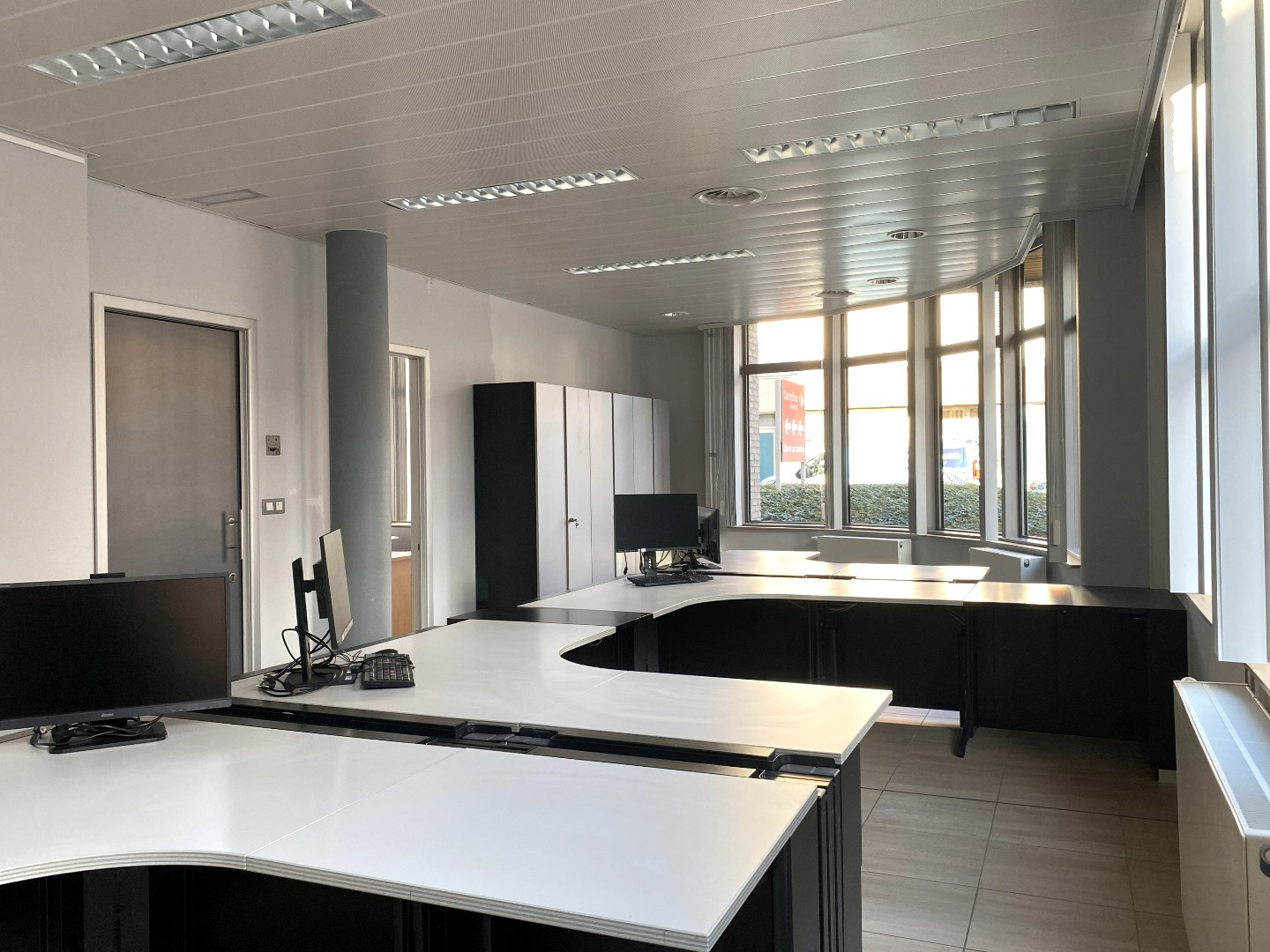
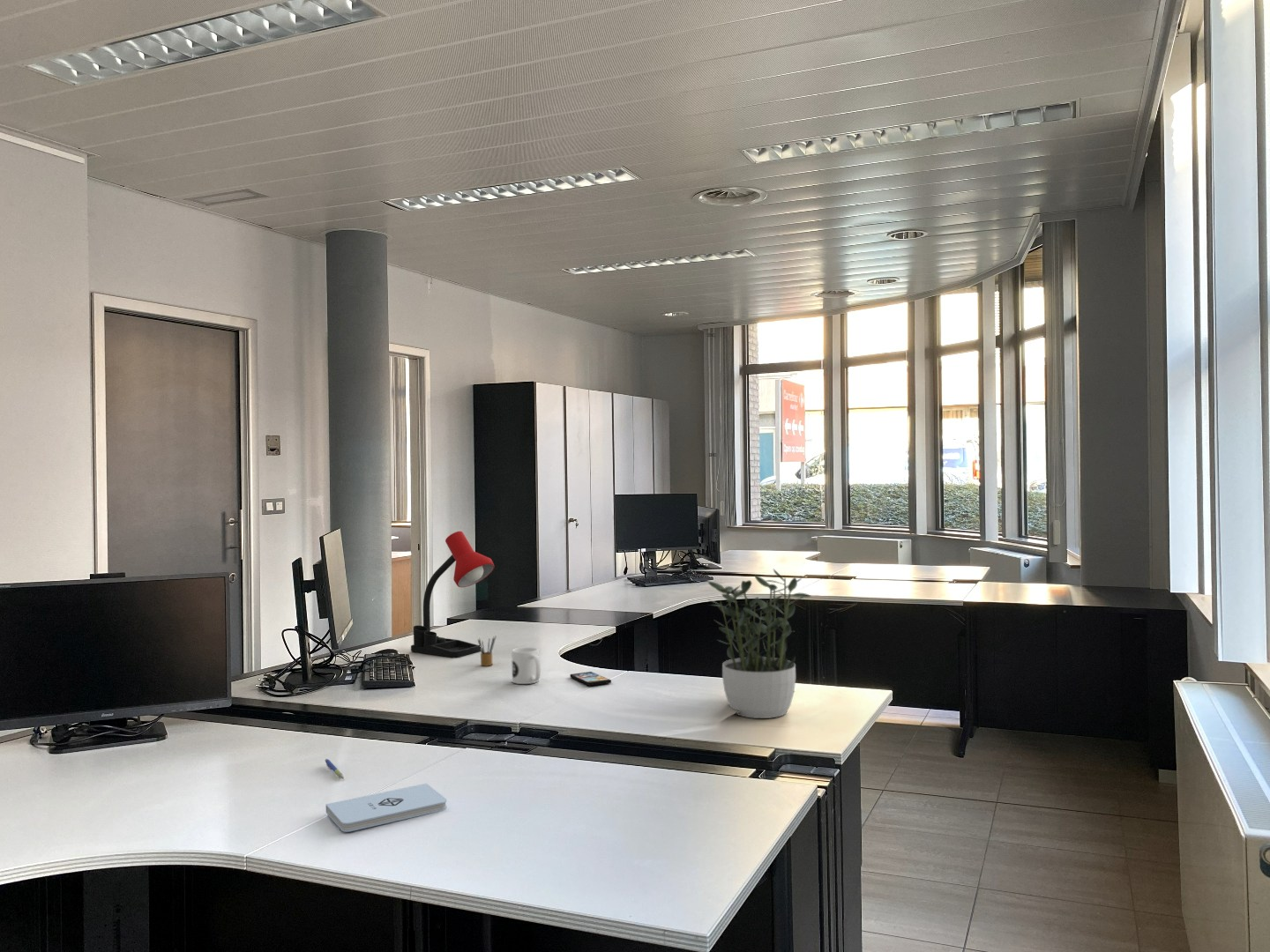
+ notepad (387, 807)
+ pencil box (488, 651)
+ pen (334, 769)
+ potted plant (758, 640)
+ desk lamp (458, 585)
+ smartphone (590, 678)
+ mug (528, 666)
